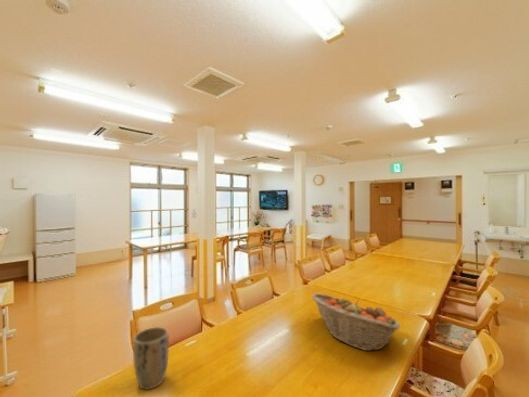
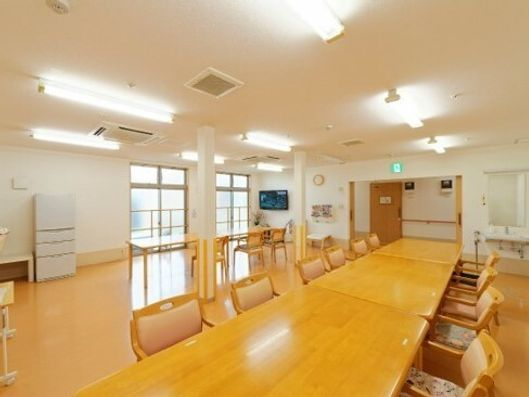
- plant pot (151, 358)
- fruit basket (352, 315)
